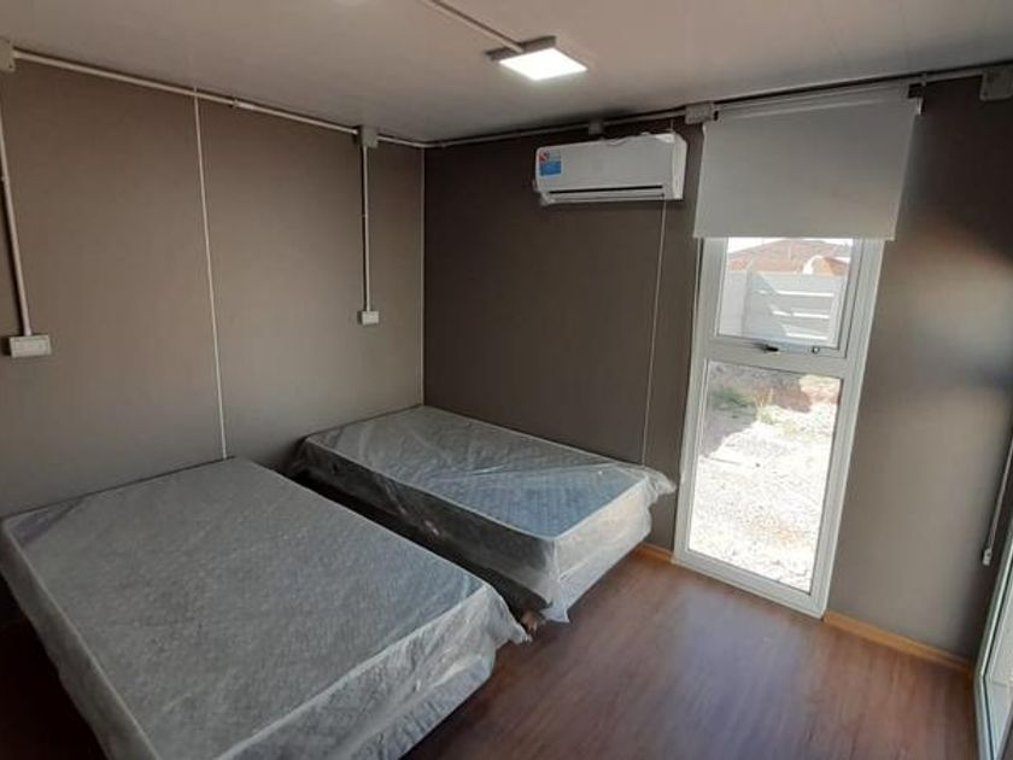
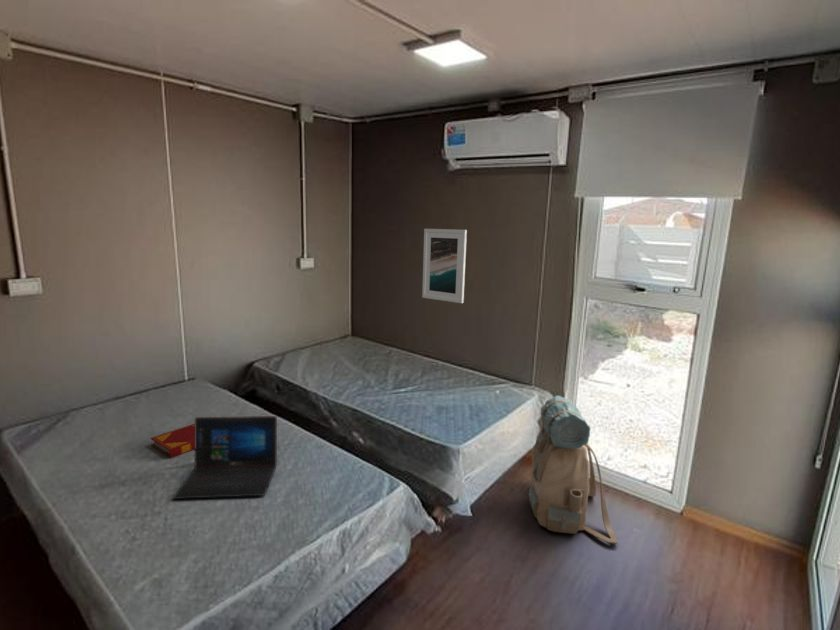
+ hardback book (190, 437)
+ backpack (570, 459)
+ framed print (443, 265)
+ laptop (228, 455)
